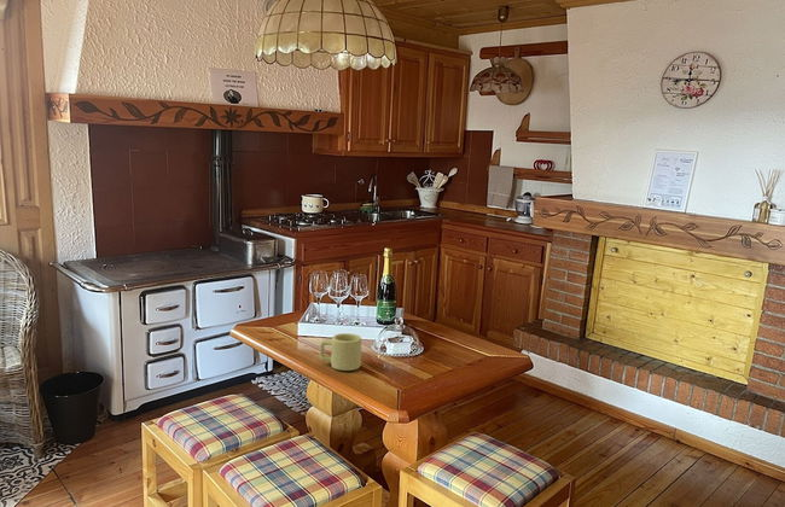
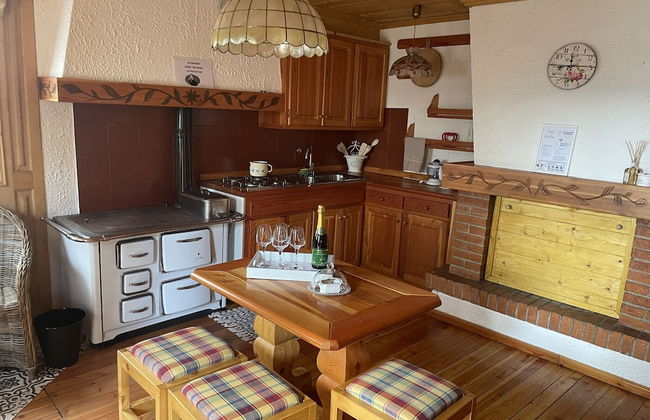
- cup (339, 350)
